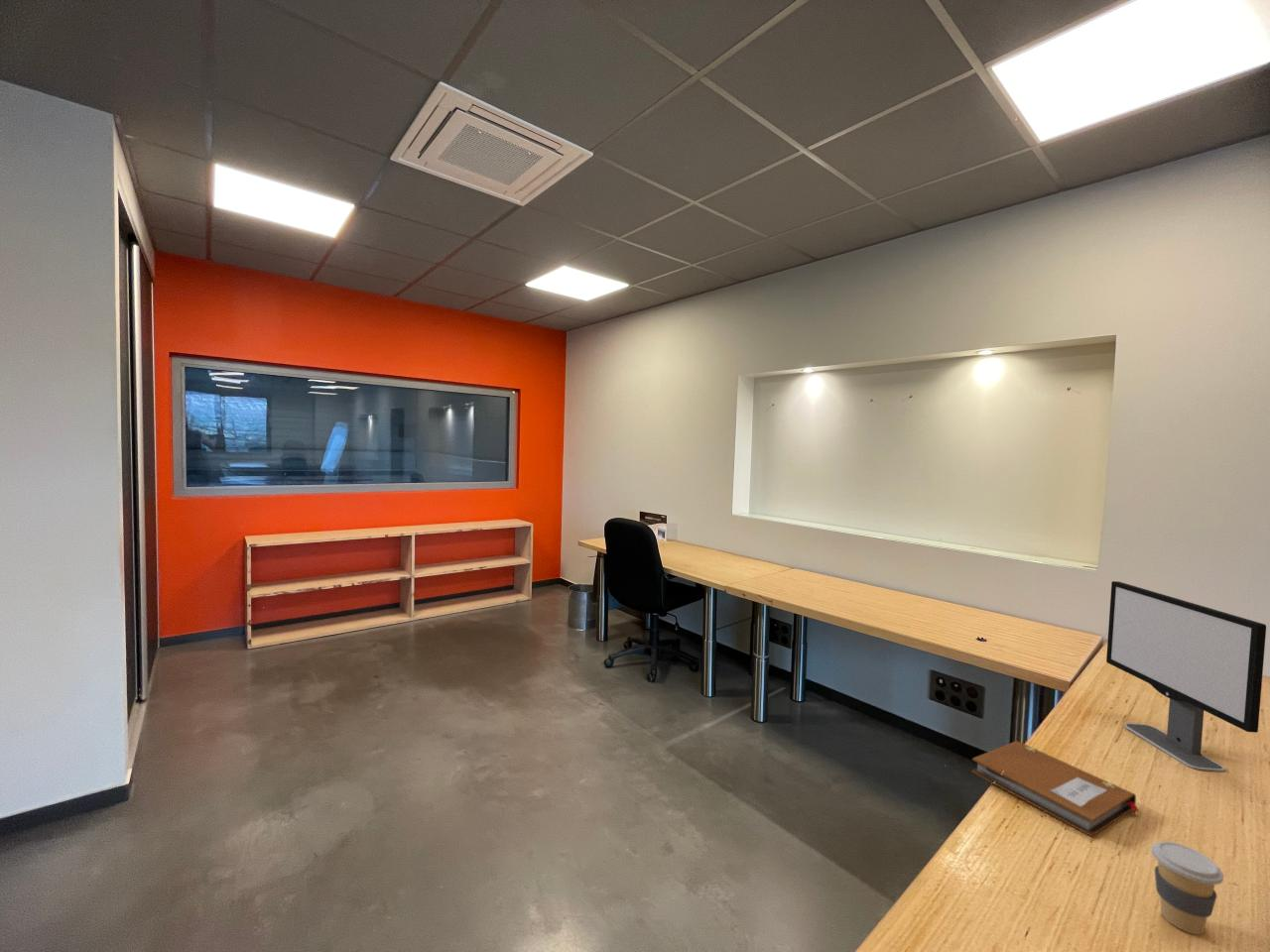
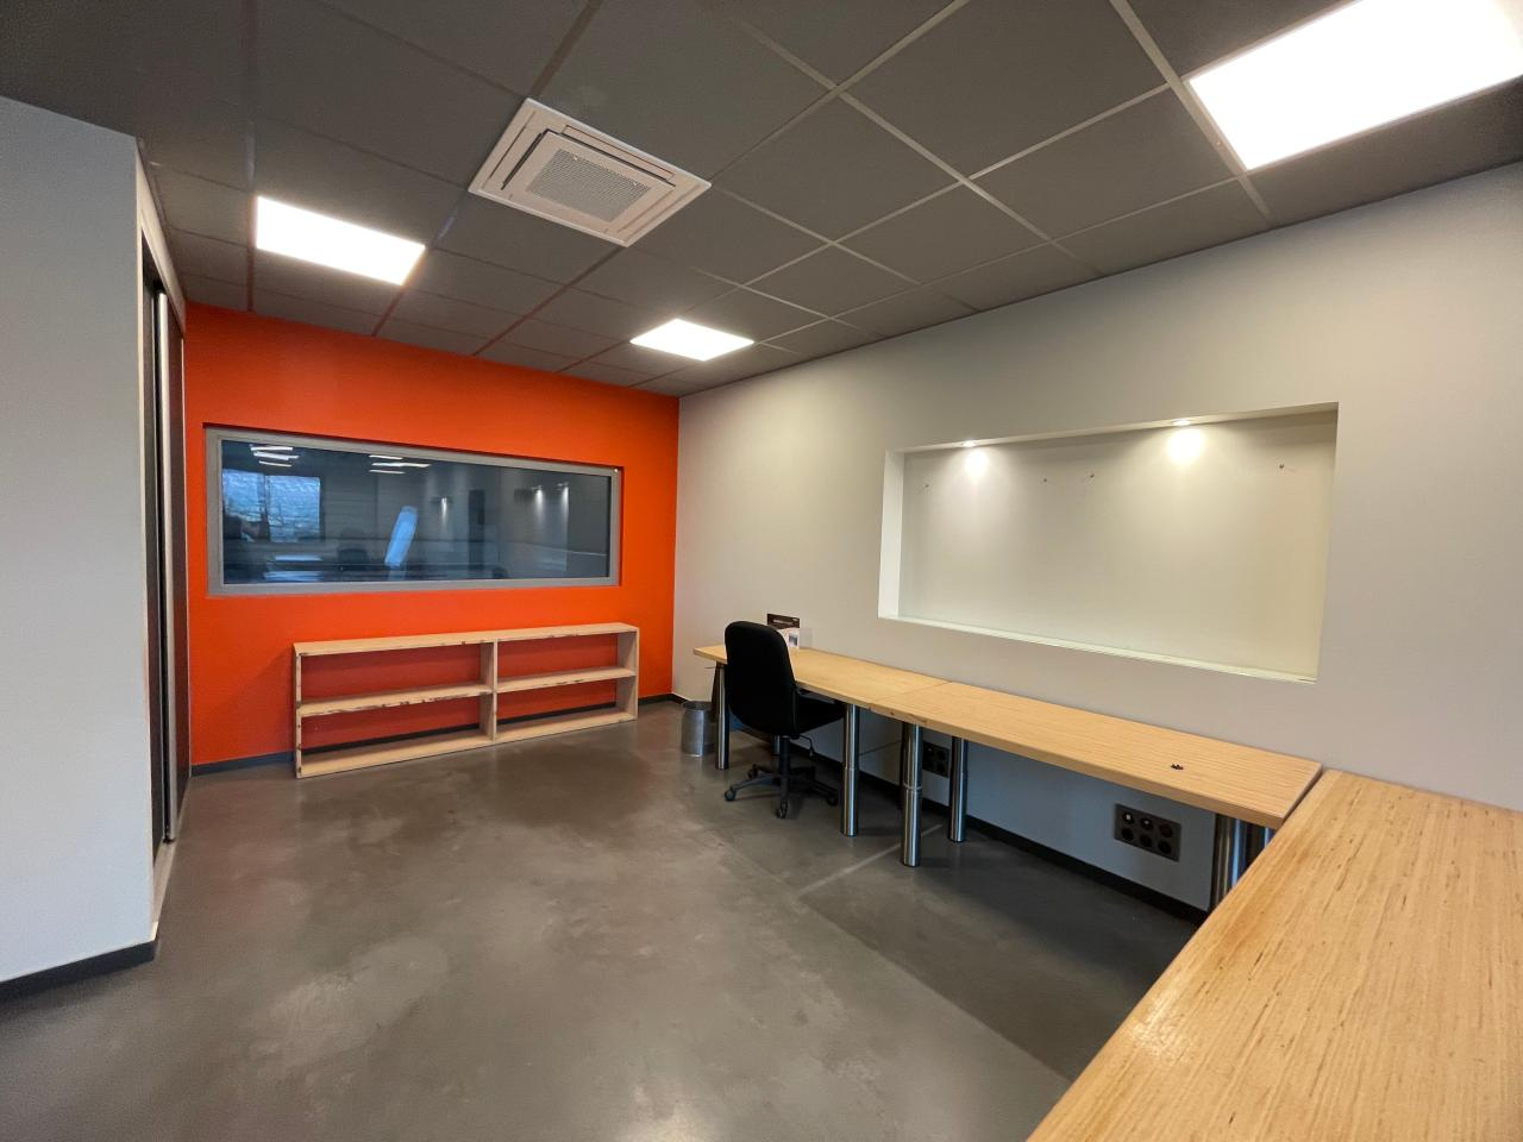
- computer monitor (1177, 673)
- notebook (1054, 783)
- coffee cup (1184, 889)
